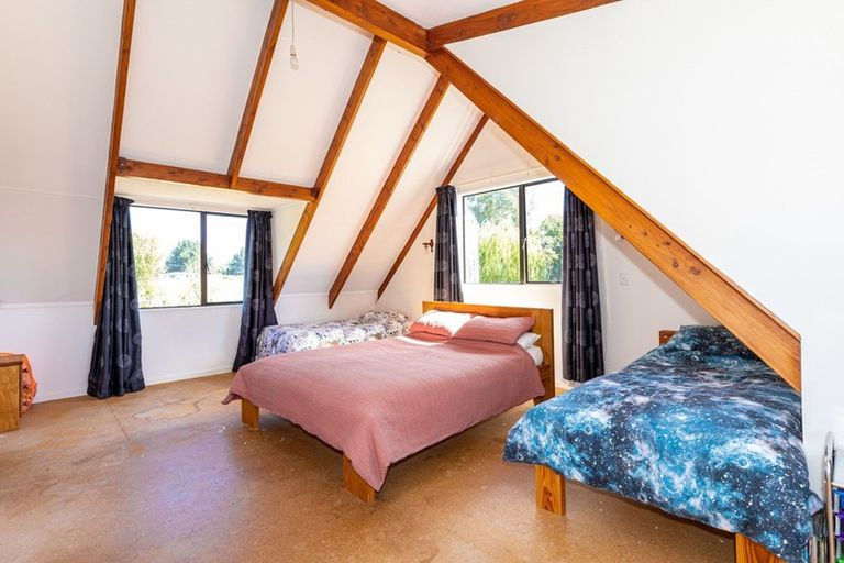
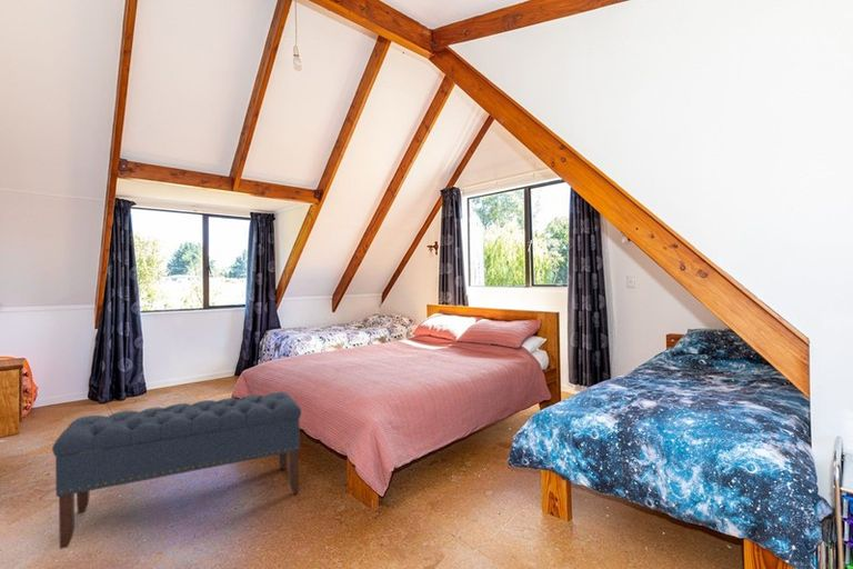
+ bench (191, 453)
